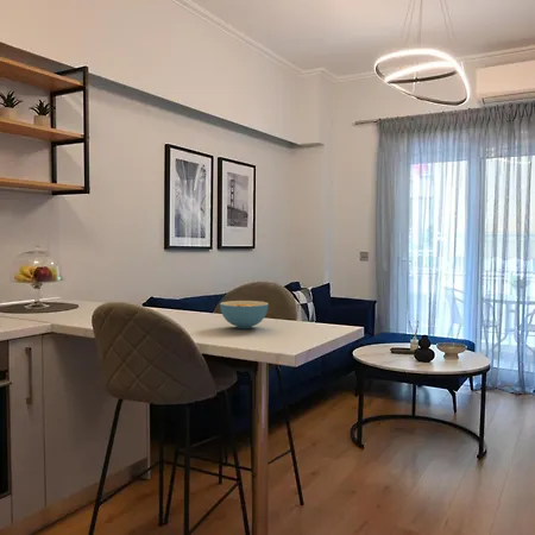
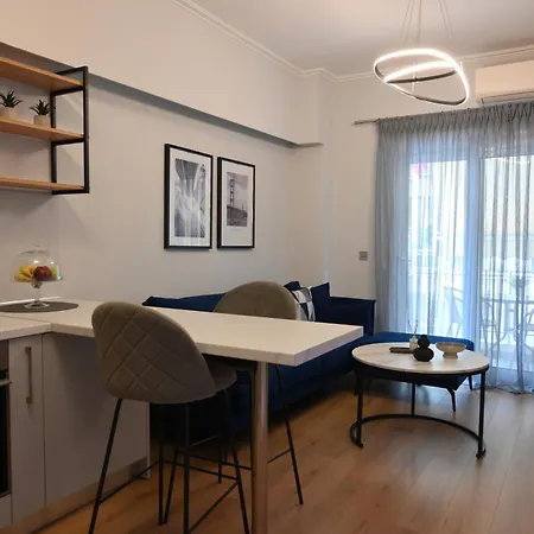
- cereal bowl (244, 315)
